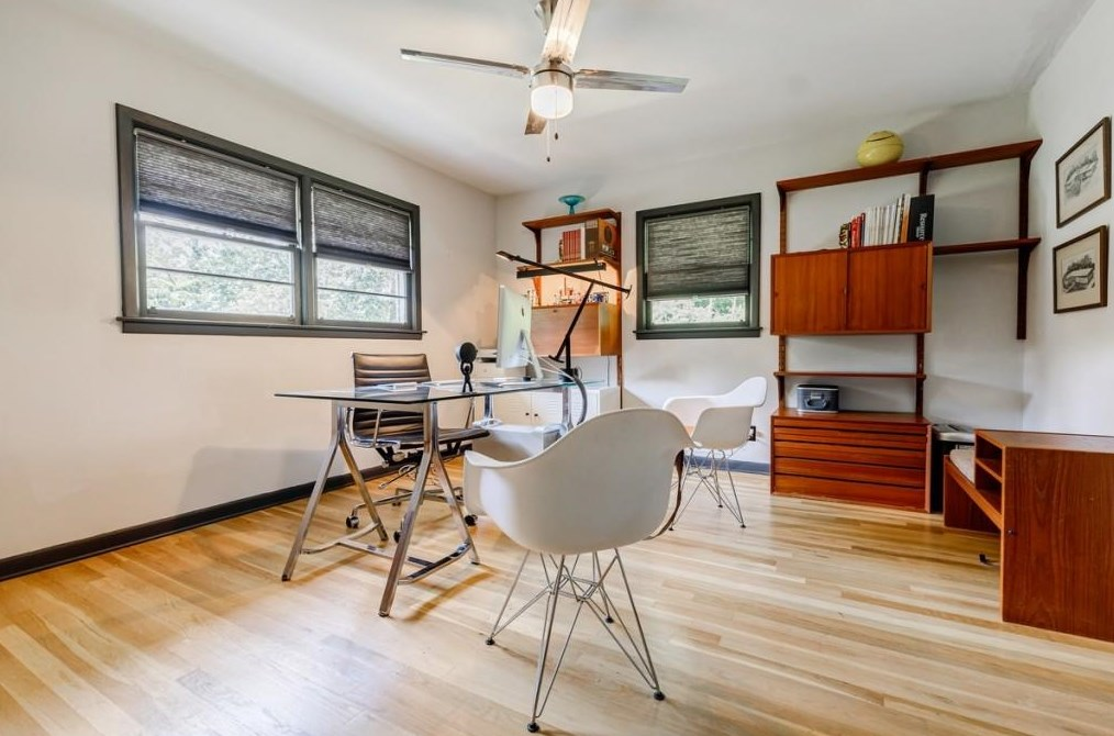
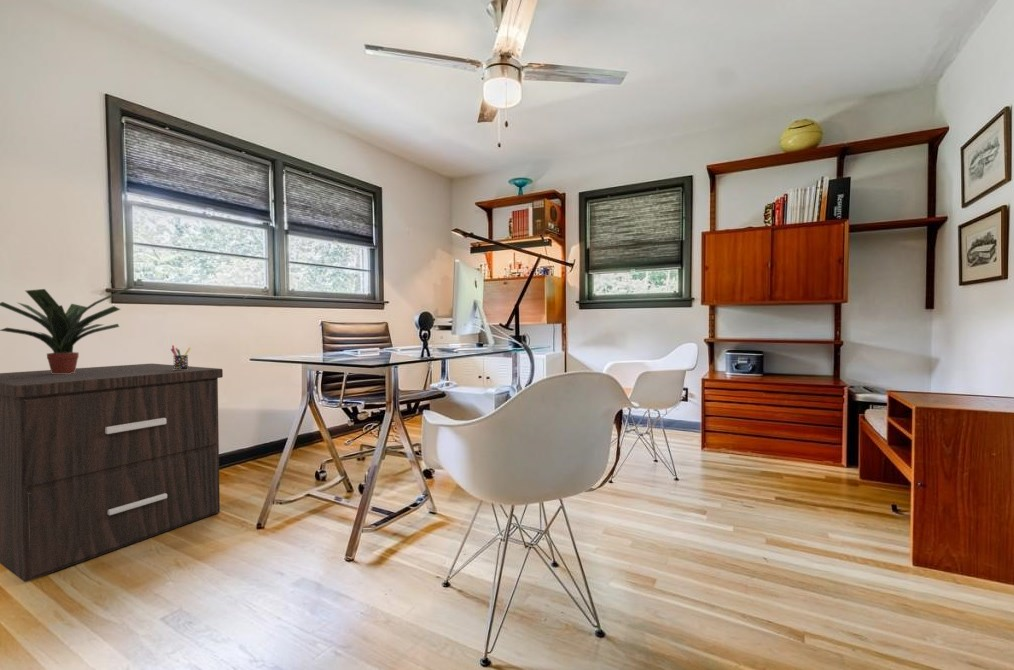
+ potted plant (71, 327)
+ nightstand (101, 449)
+ pen holder (179, 357)
